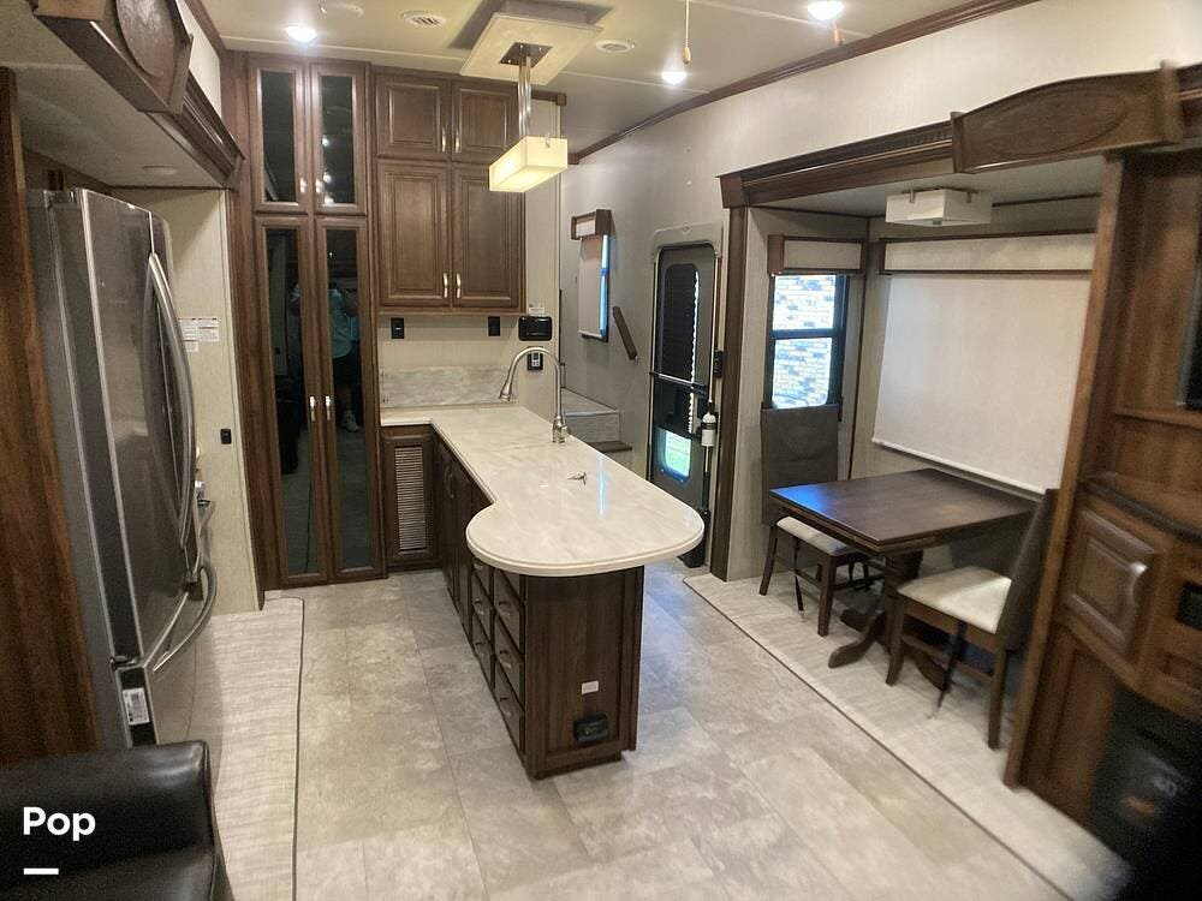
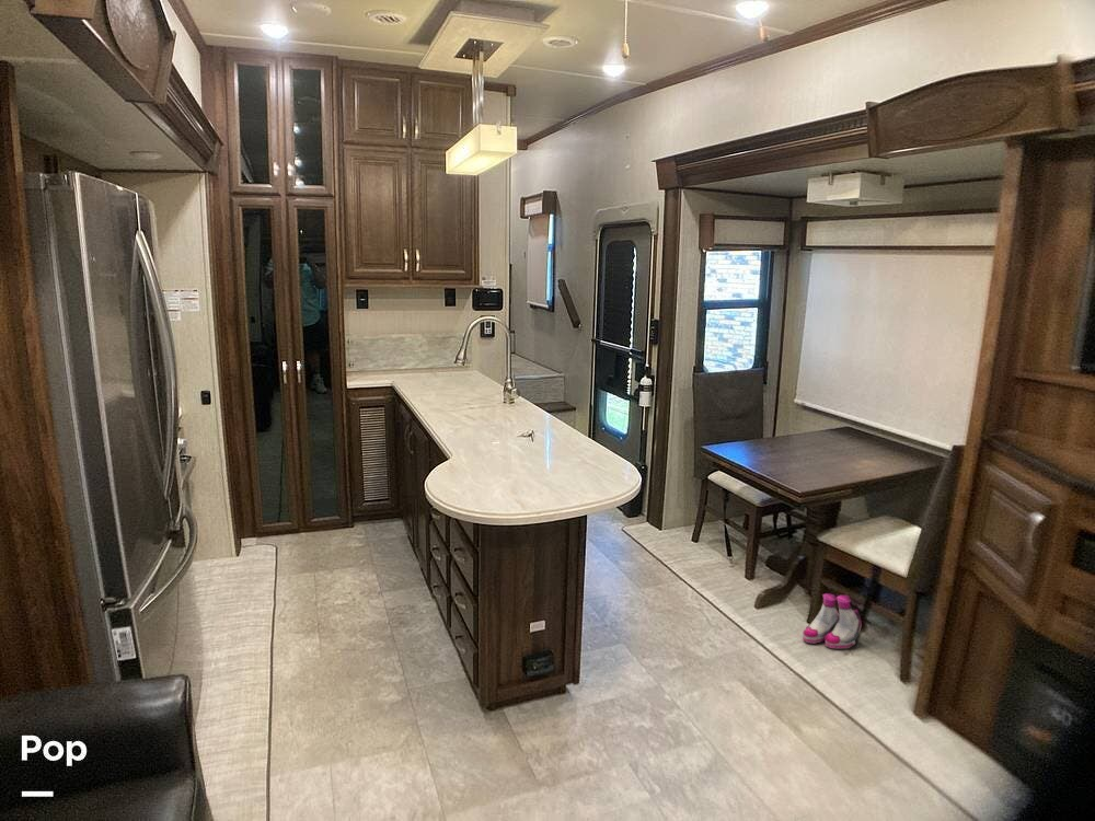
+ boots (832, 616)
